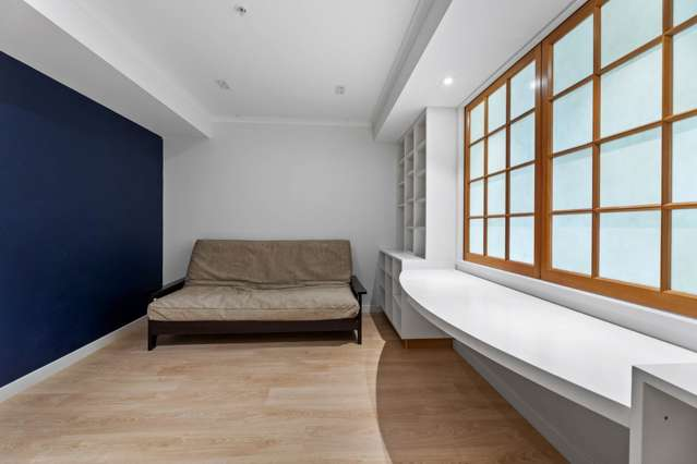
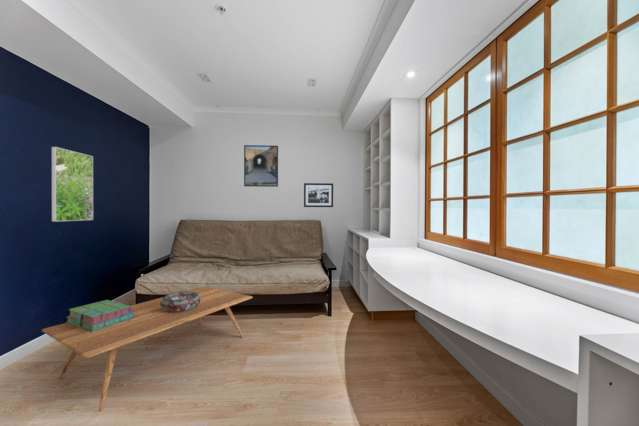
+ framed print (74, 186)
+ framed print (261, 166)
+ decorative bowl (180, 301)
+ picture frame (318, 195)
+ coffee table (163, 330)
+ stack of books (100, 313)
